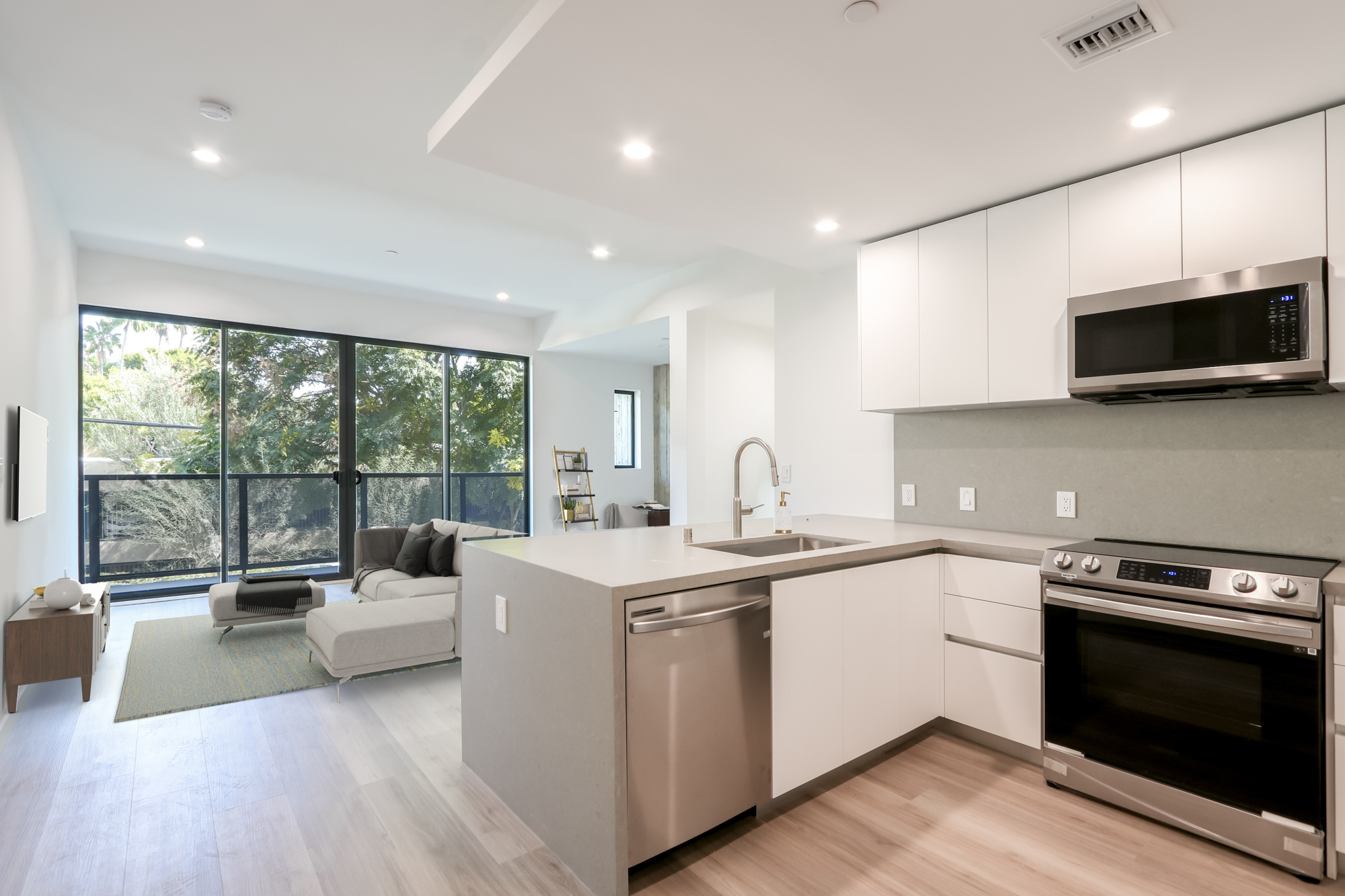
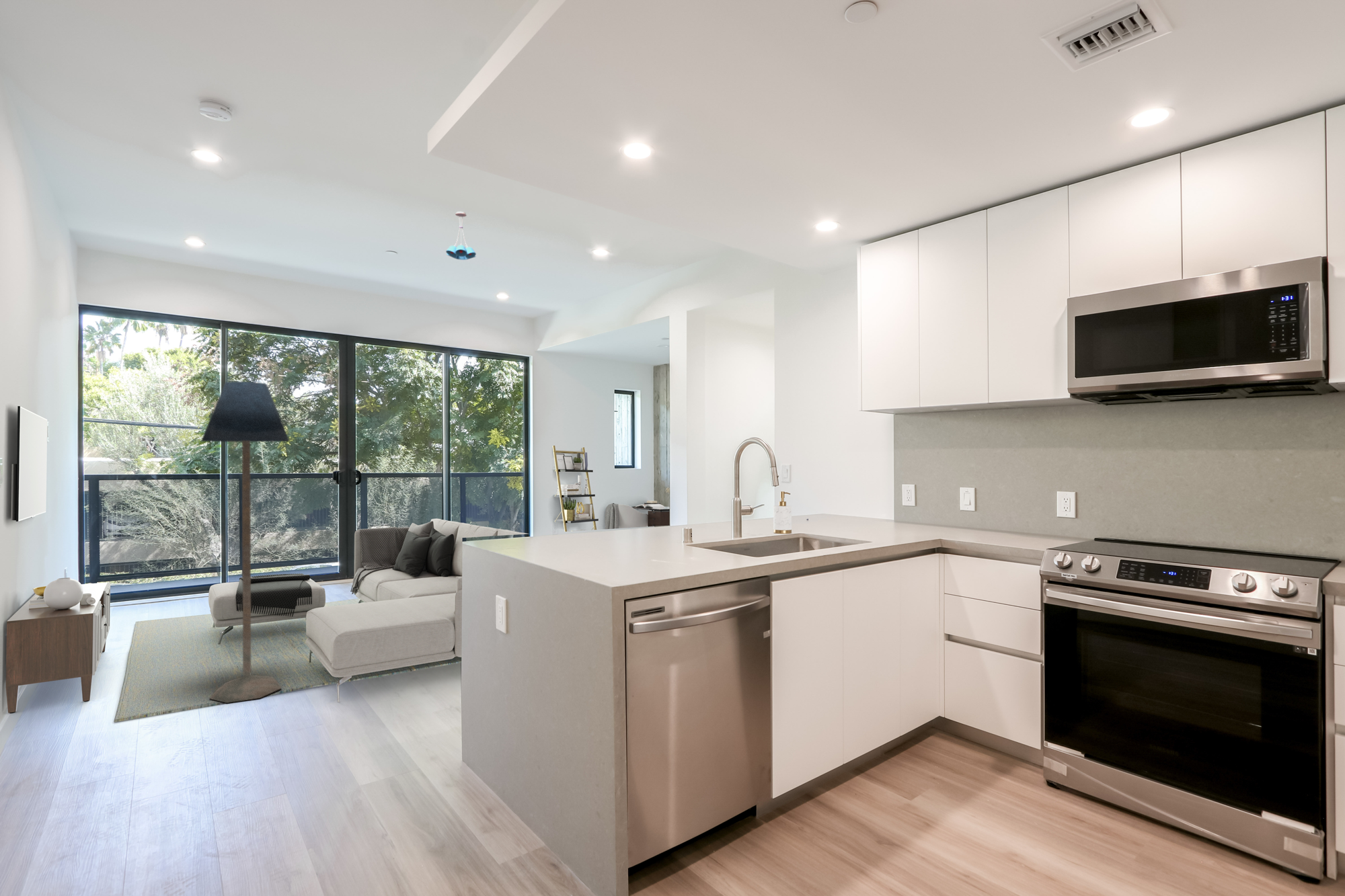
+ floor lamp (247, 536)
+ ceiling light fixture (461, 235)
